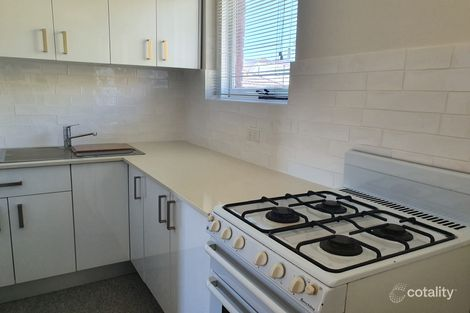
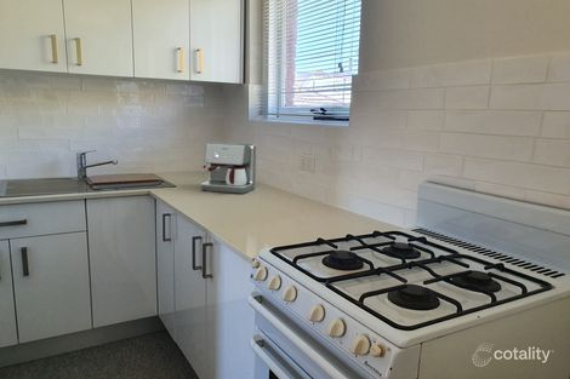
+ coffee maker (228, 166)
